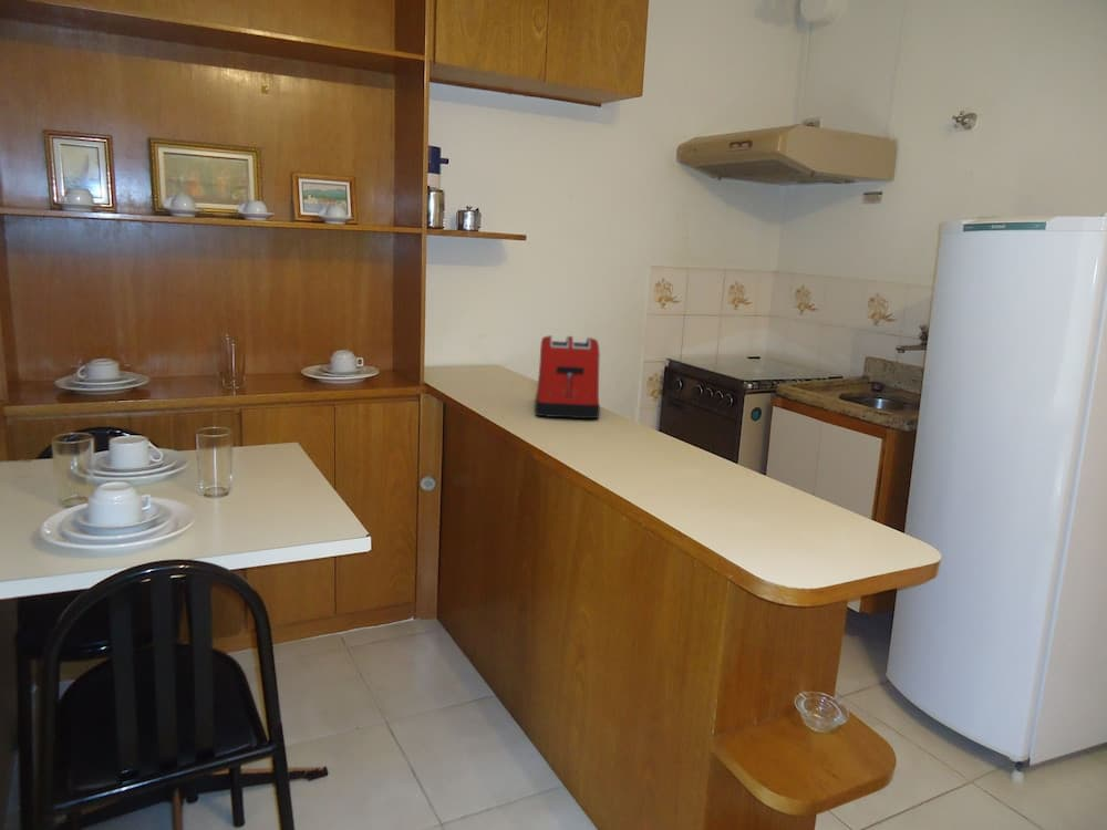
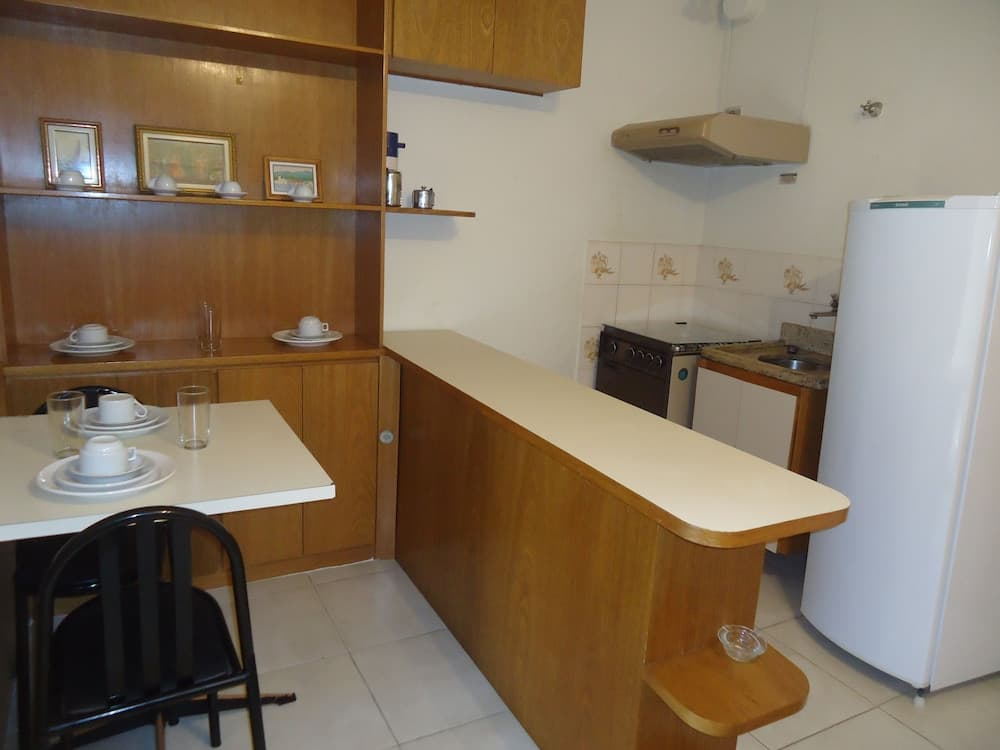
- toaster (568, 373)
